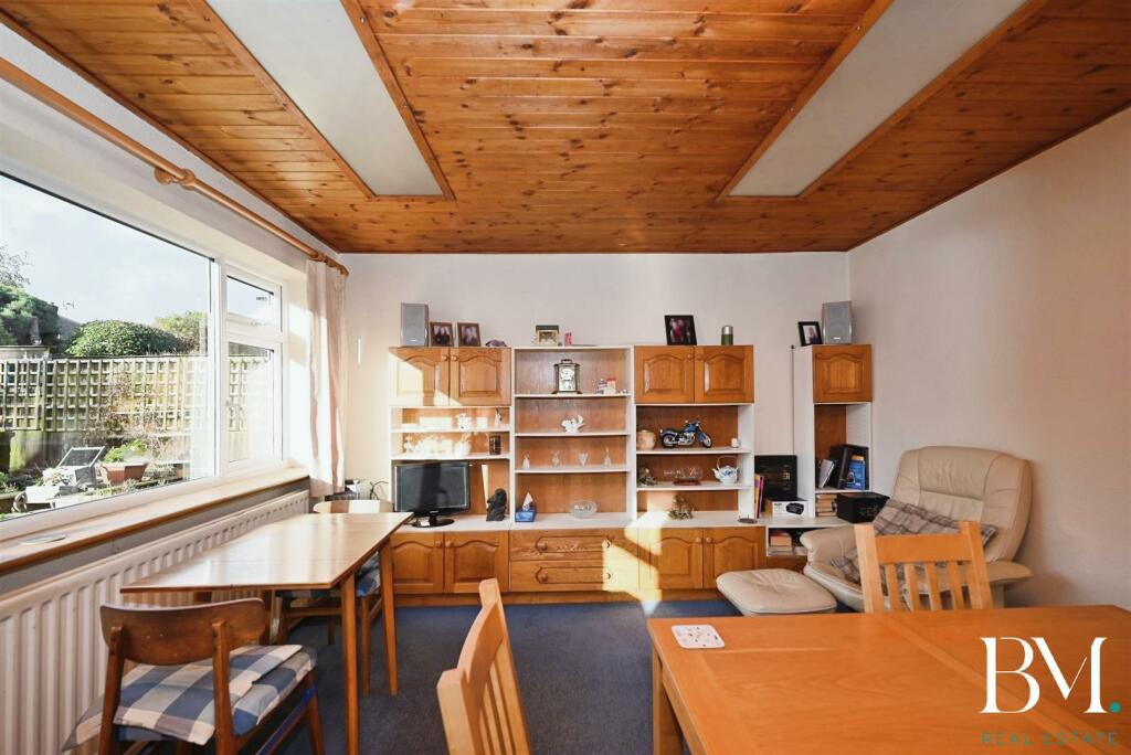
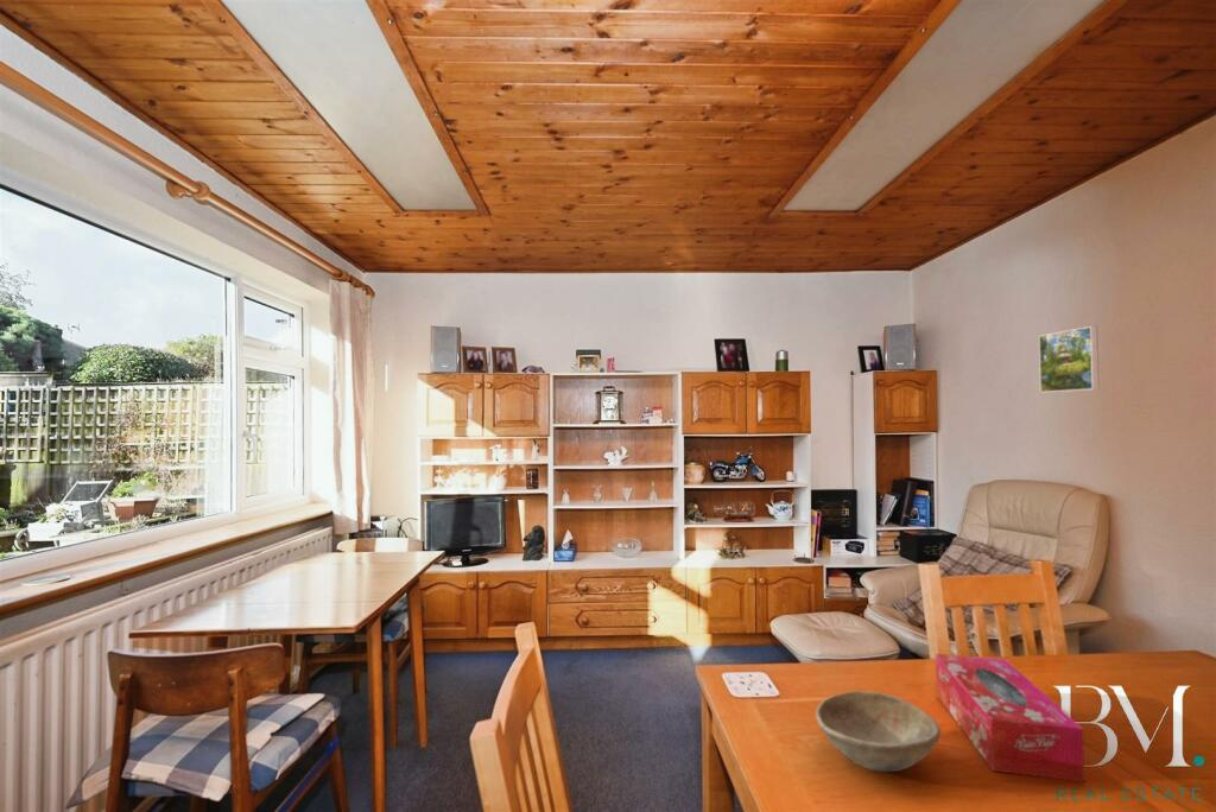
+ bowl (874, 736)
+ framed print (1066, 361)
+ tissue box (1000, 709)
